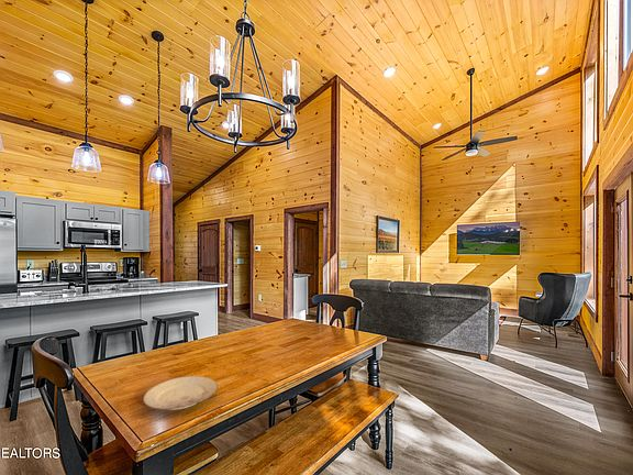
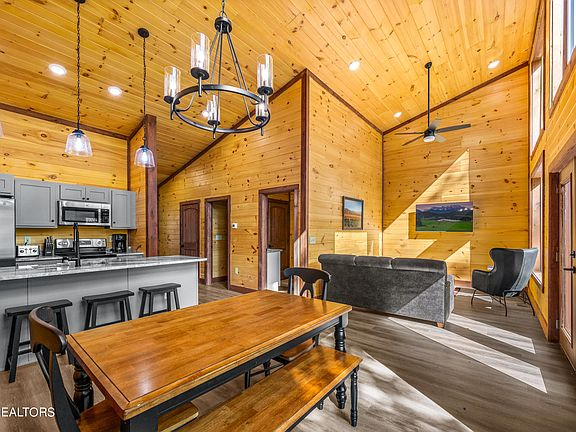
- plate (181, 394)
